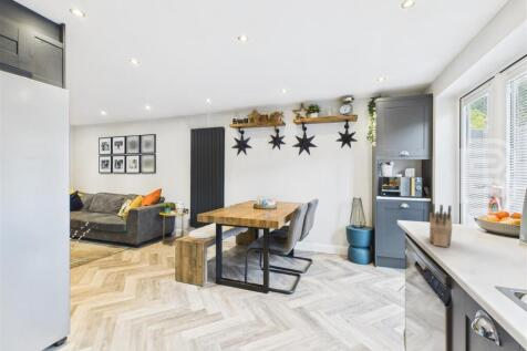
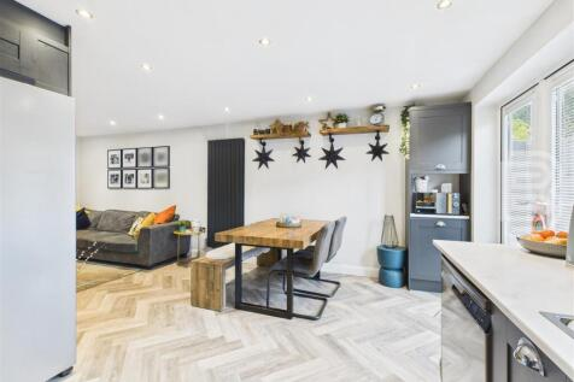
- knife block (440, 223)
